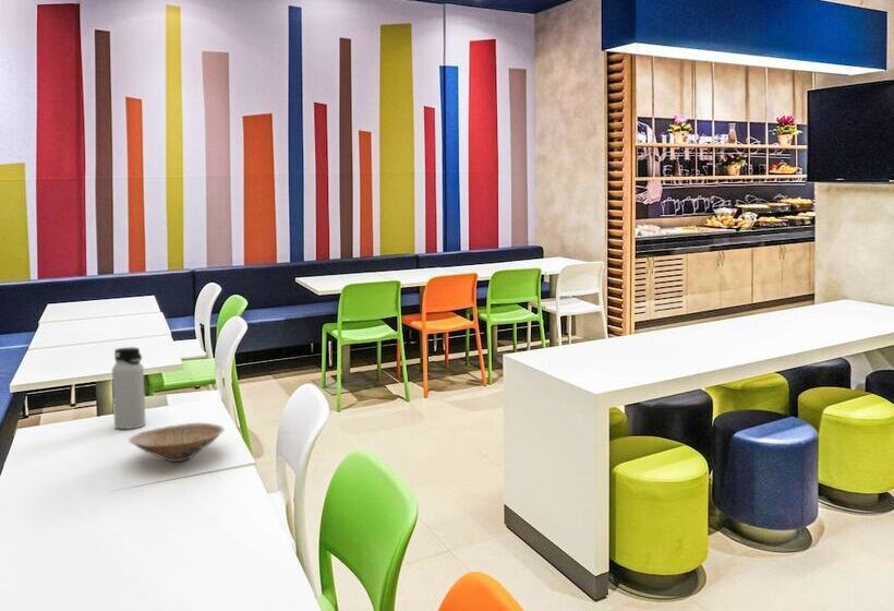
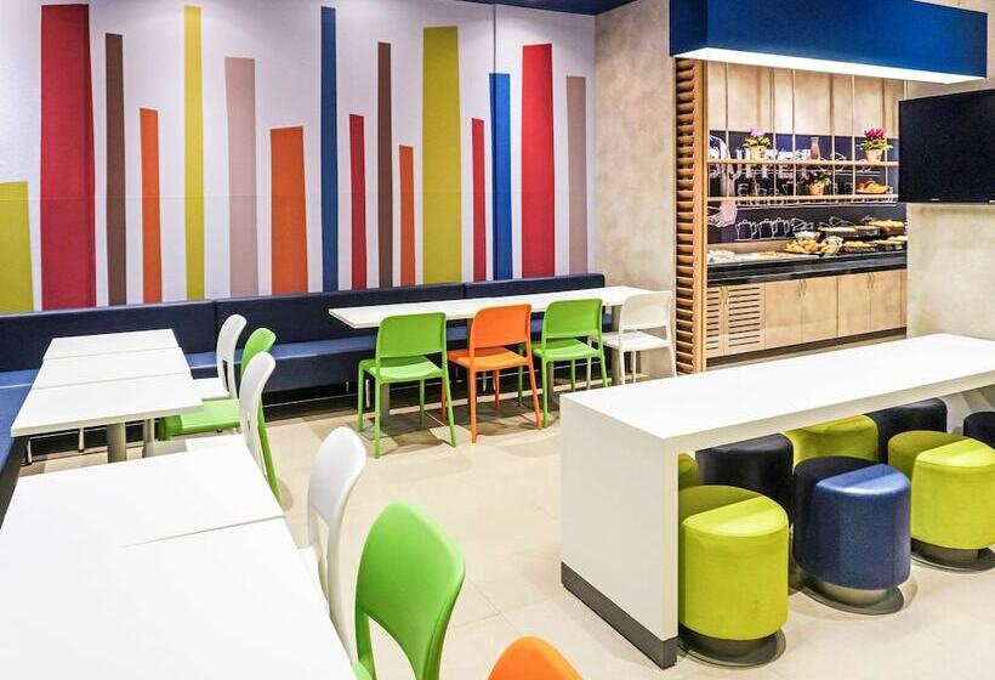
- bowl (178, 445)
- water bottle (128, 386)
